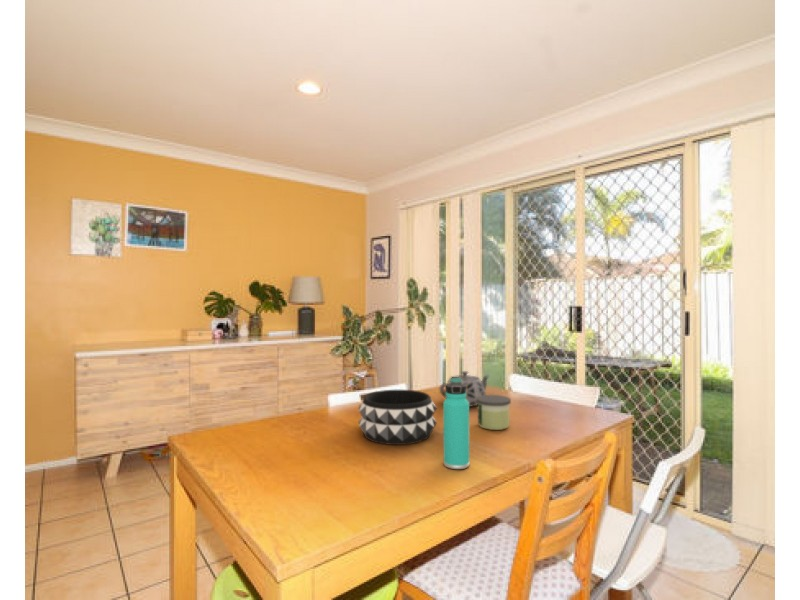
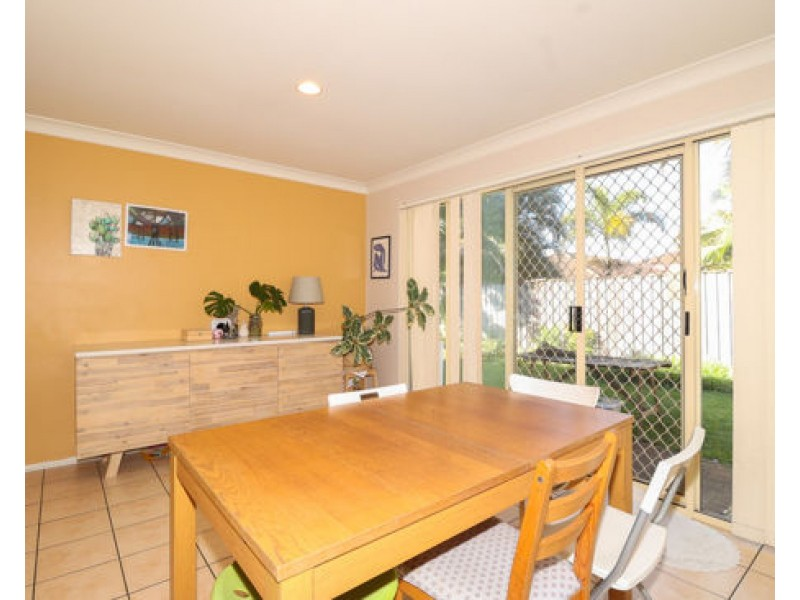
- decorative bowl (397, 415)
- teapot (466, 387)
- candle (493, 412)
- thermos bottle (456, 421)
